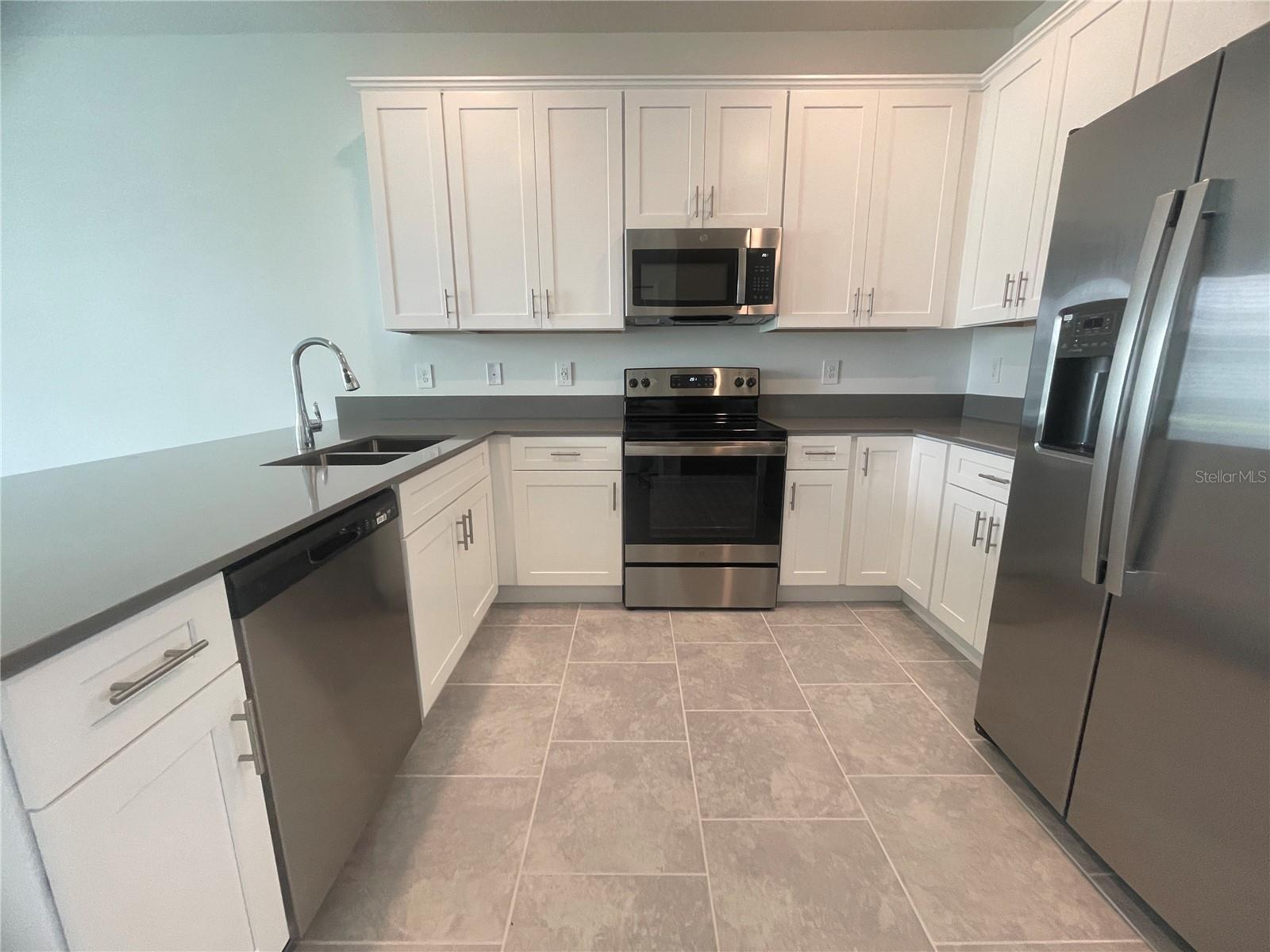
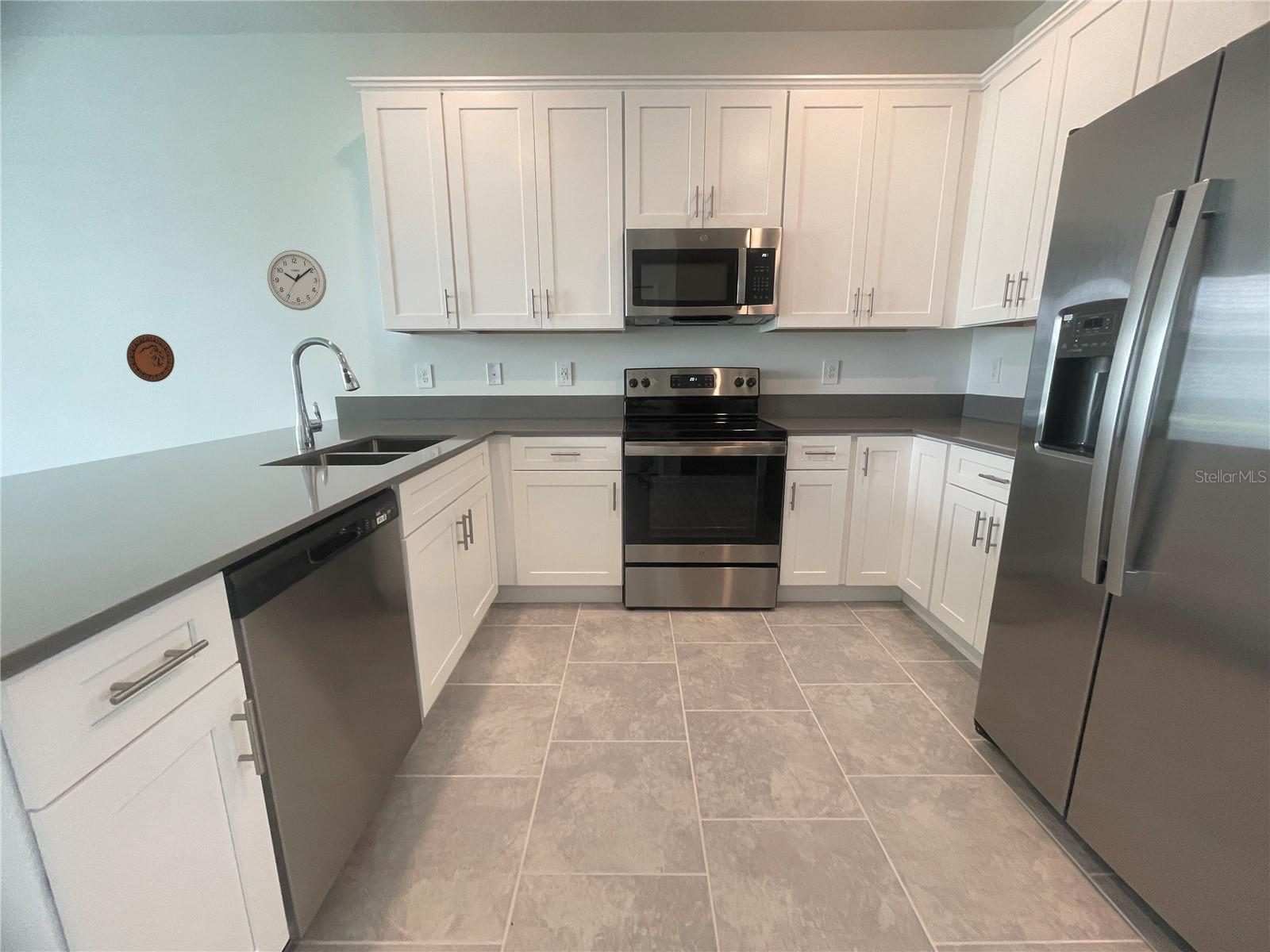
+ decorative plate (151, 358)
+ wall clock (296, 280)
